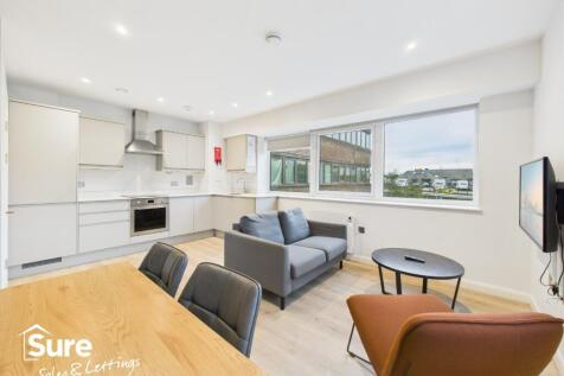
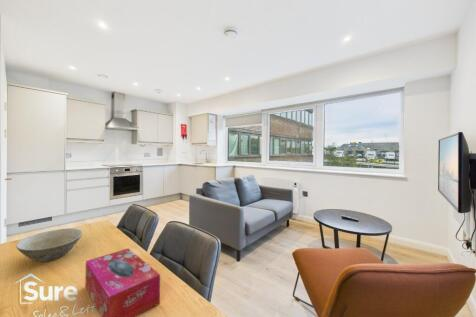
+ bowl (51, 246)
+ tissue box (120, 281)
